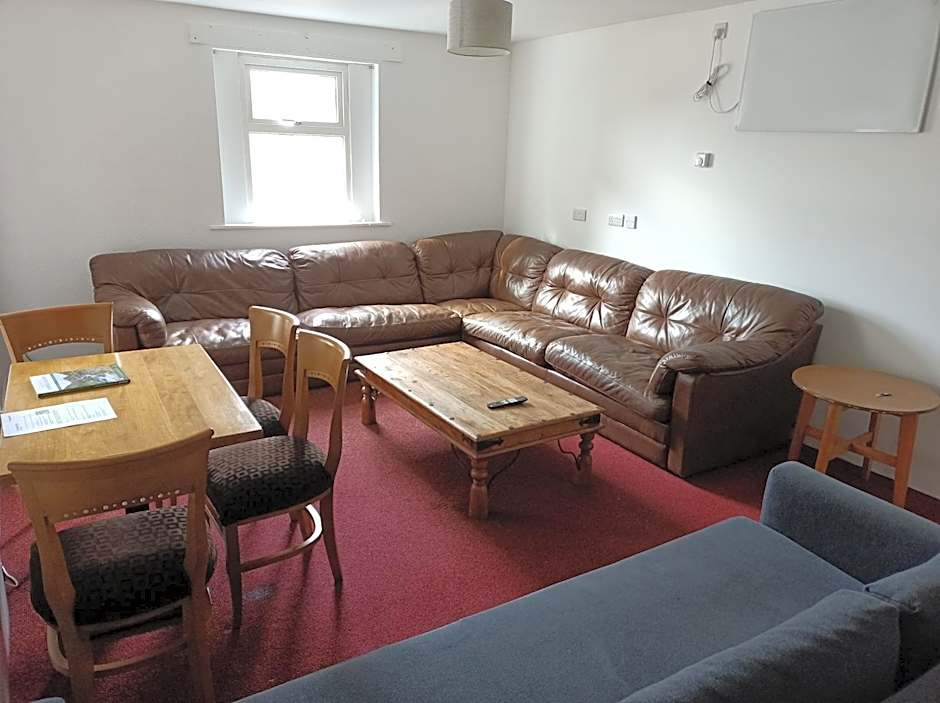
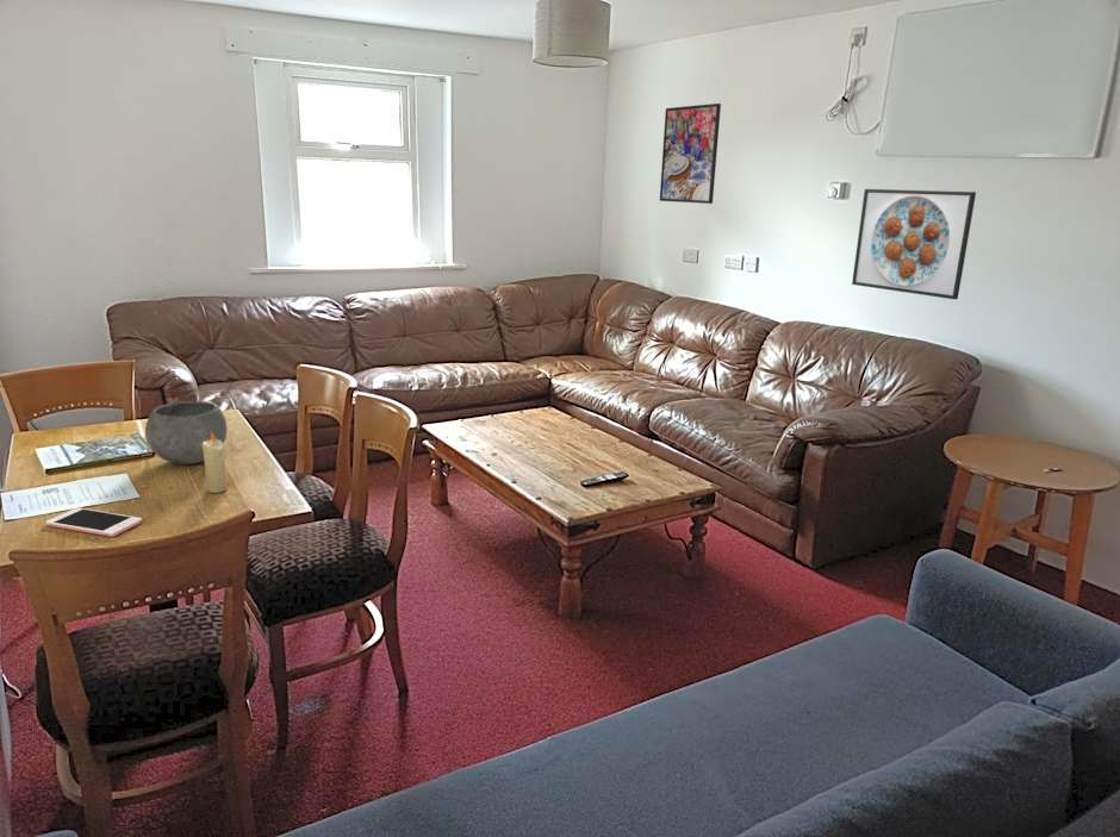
+ cell phone (94, 521)
+ bowl (187, 435)
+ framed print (909, 242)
+ candle (214, 461)
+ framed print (687, 155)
